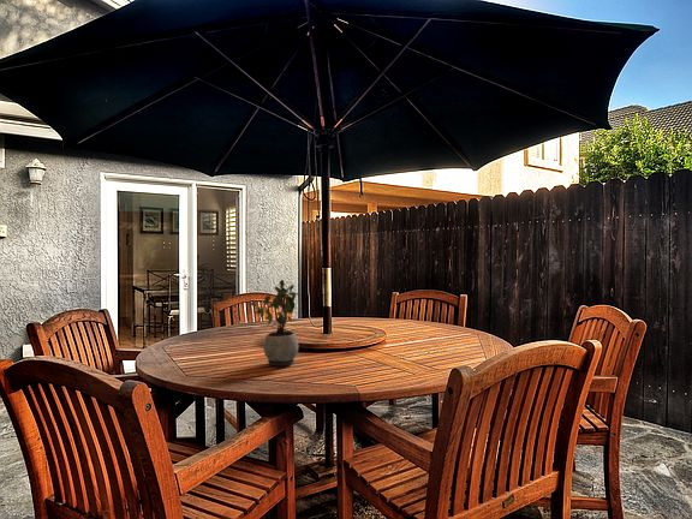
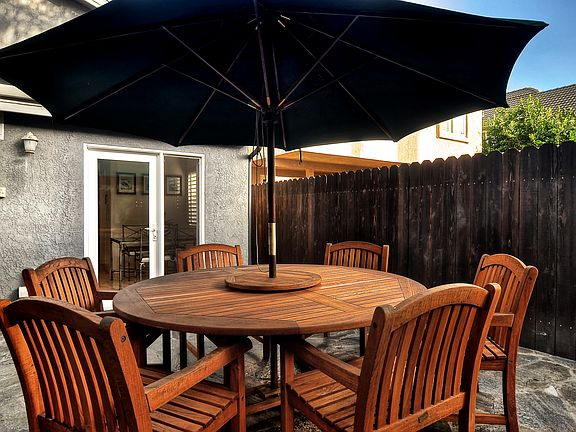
- potted plant (275, 322)
